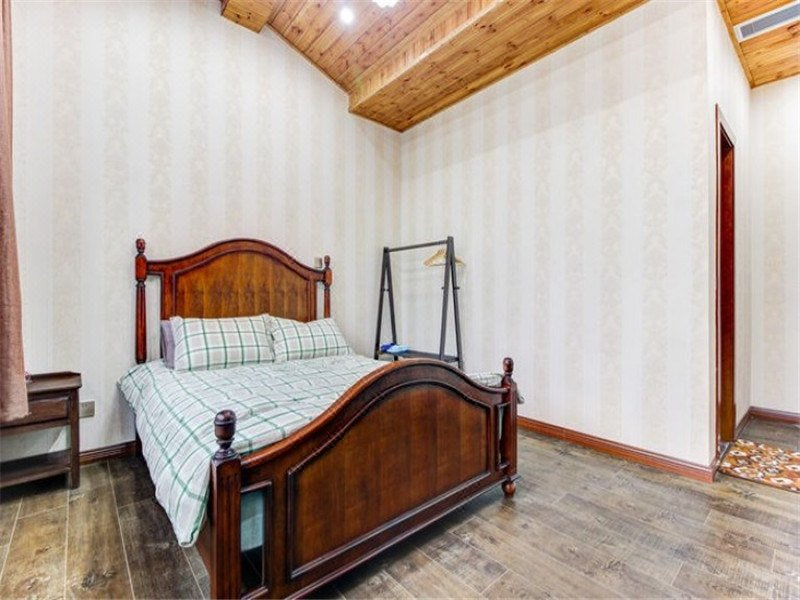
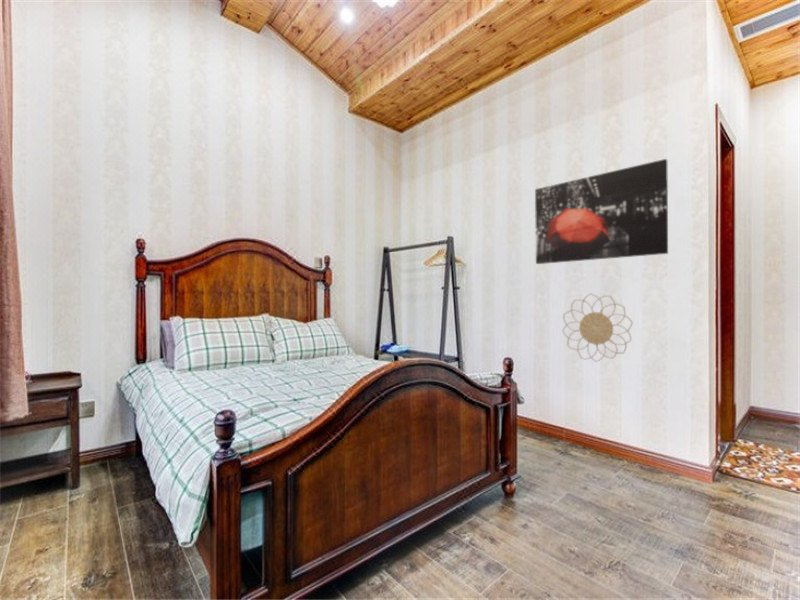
+ decorative wall piece (595, 327)
+ wall art (594, 217)
